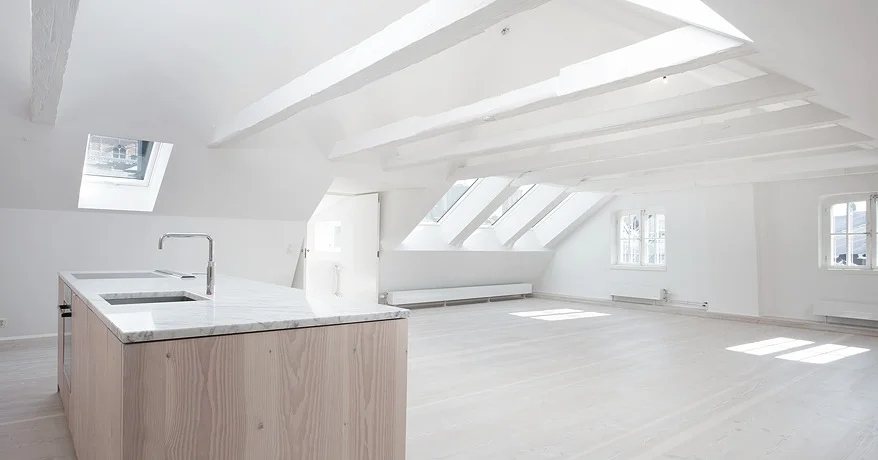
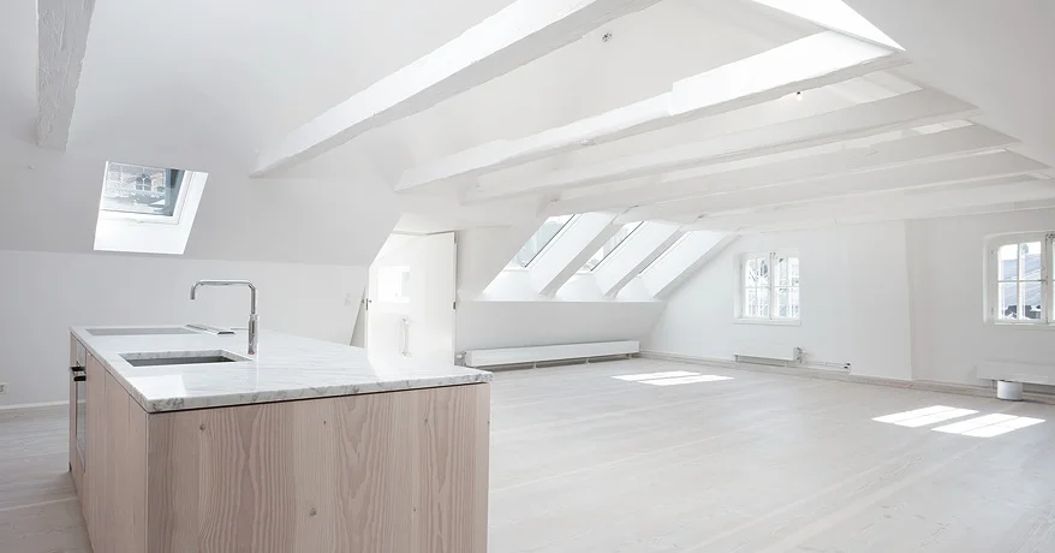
+ planter (1009, 390)
